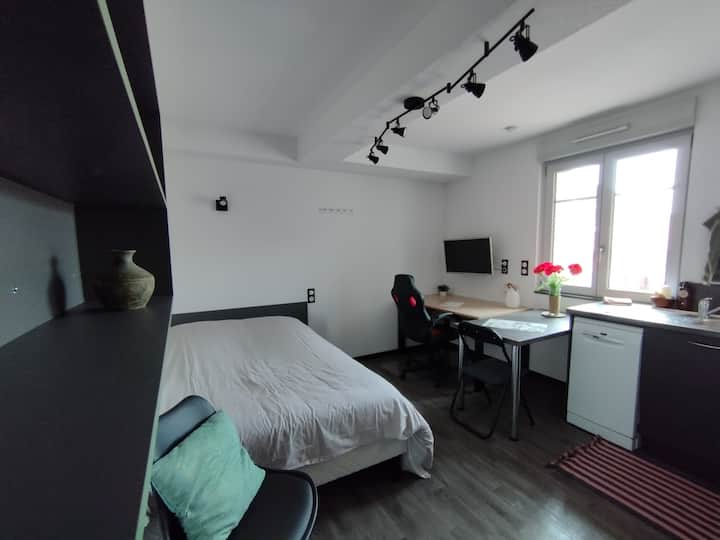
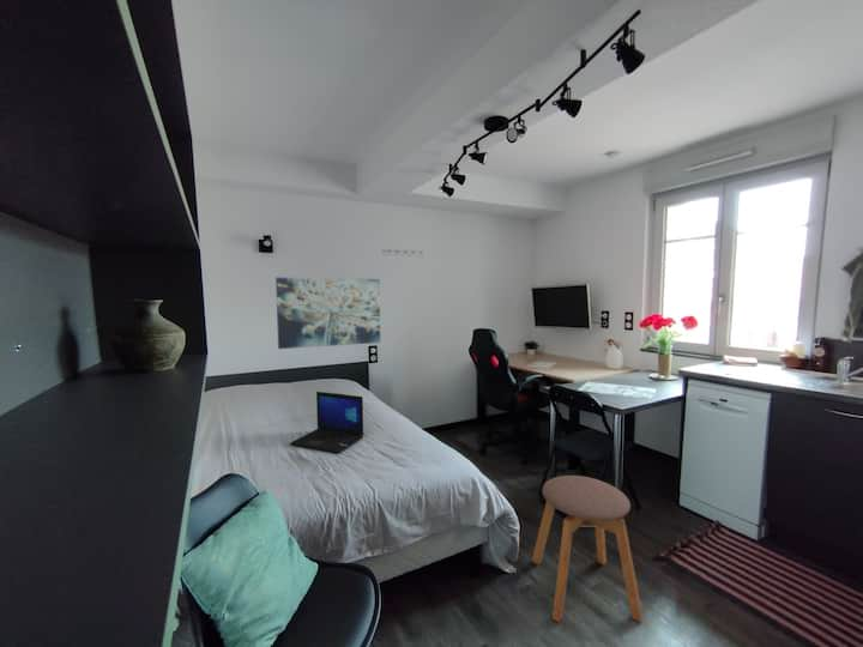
+ laptop (327, 419)
+ wall art (331, 312)
+ stool (572, 534)
